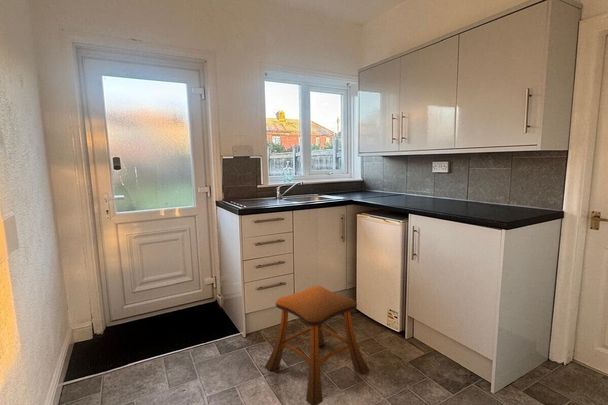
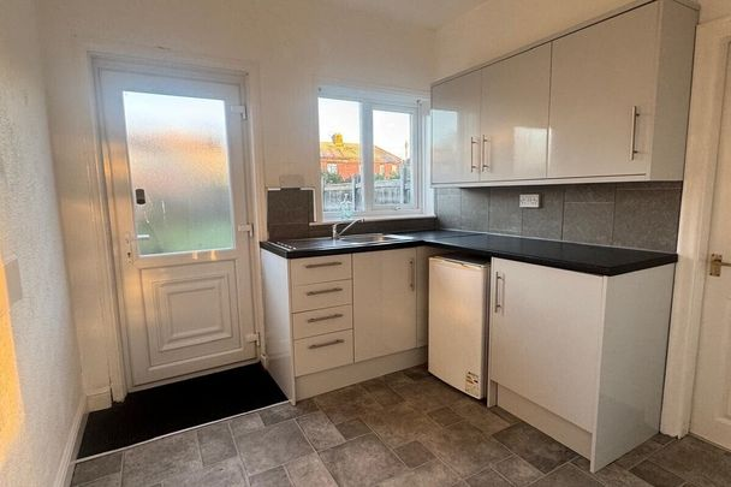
- stool (316, 334)
